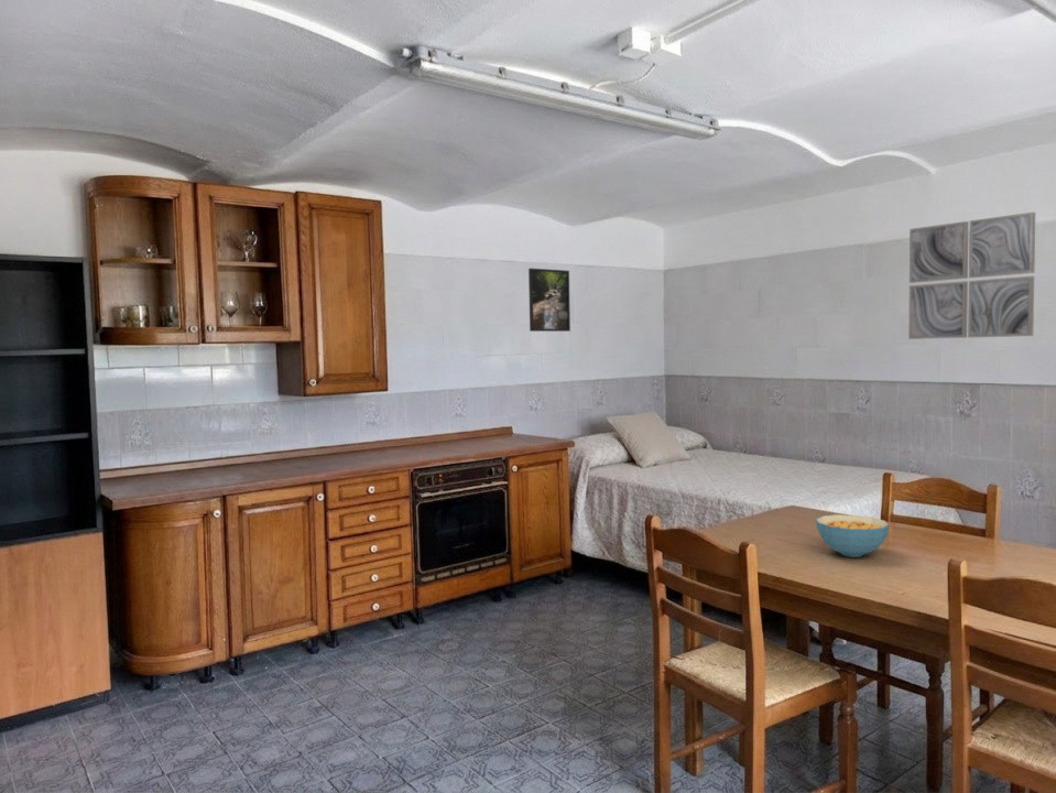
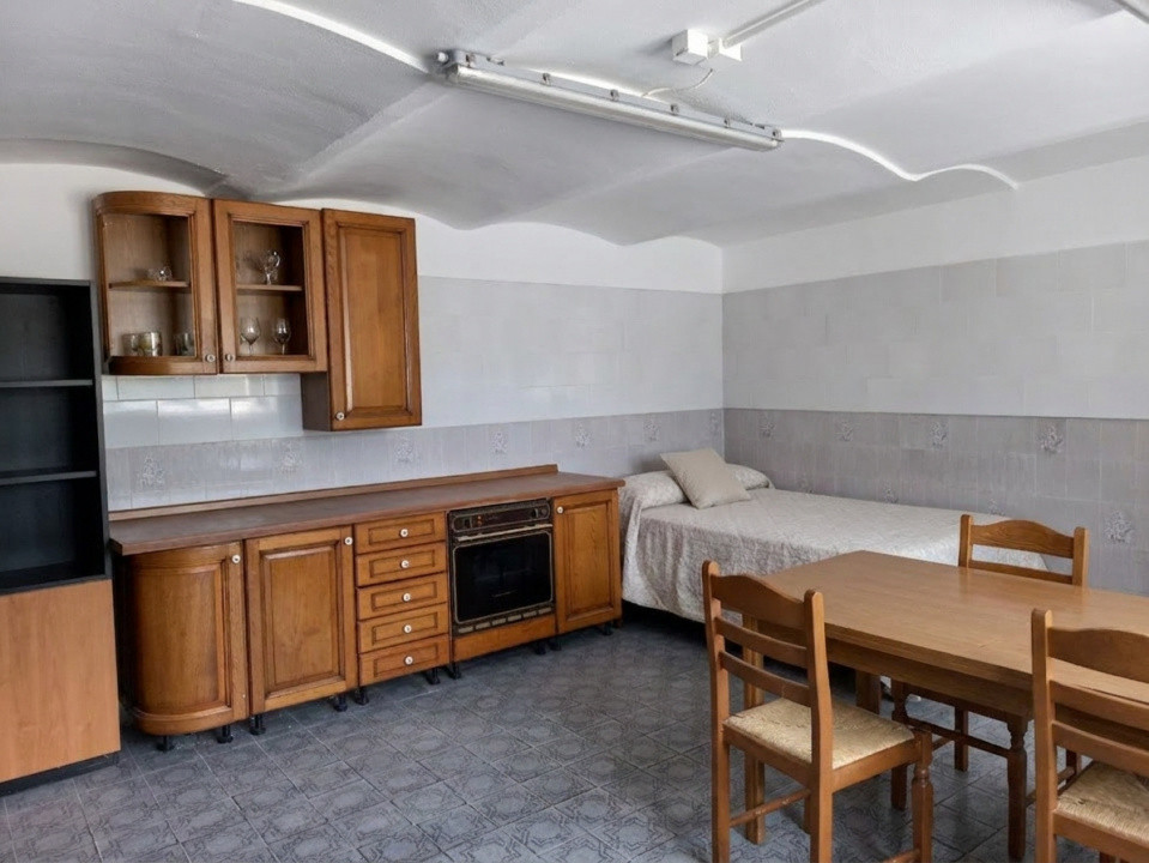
- wall art (967, 278)
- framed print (549, 300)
- cereal bowl (851, 537)
